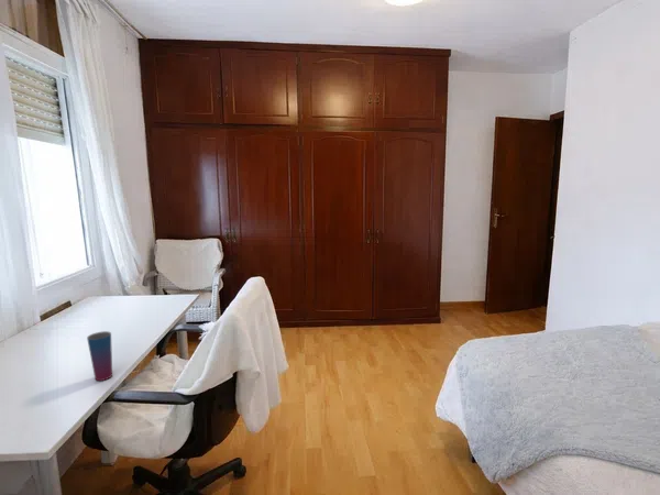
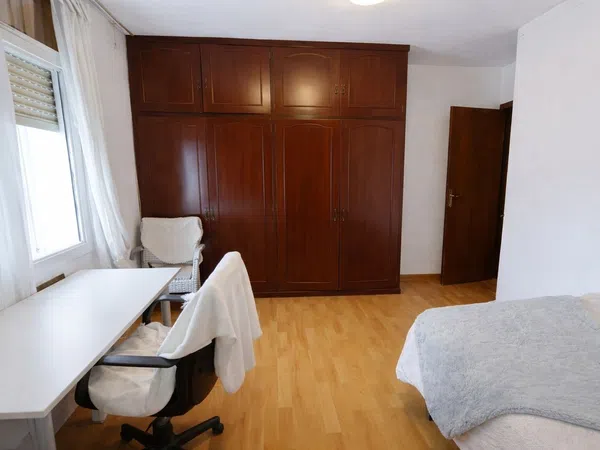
- cup (101, 355)
